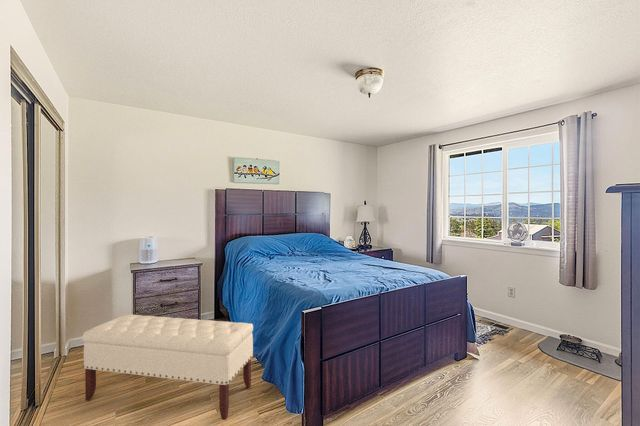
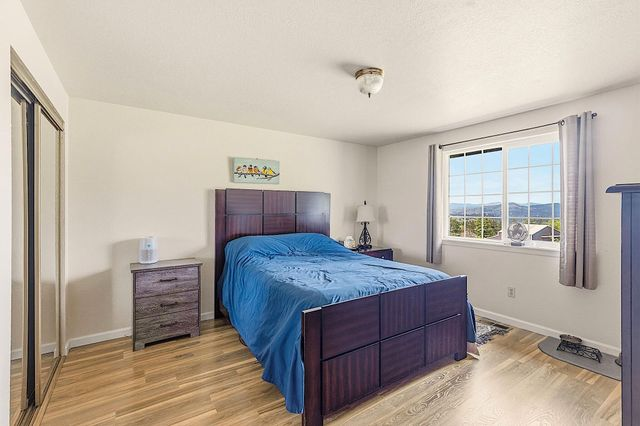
- bench (171, 359)
